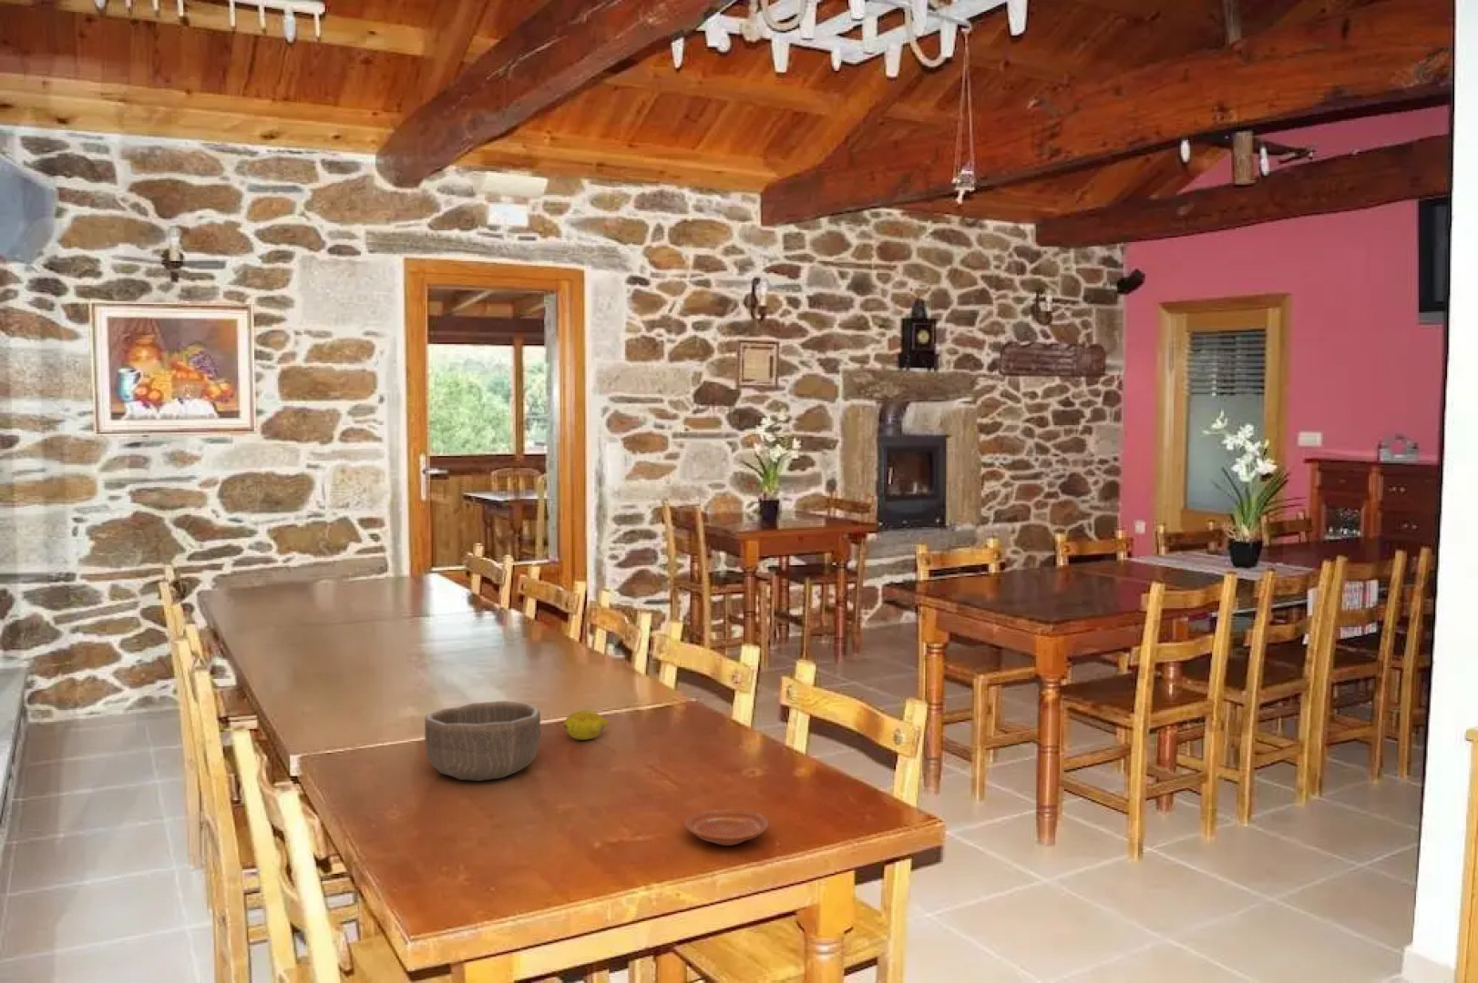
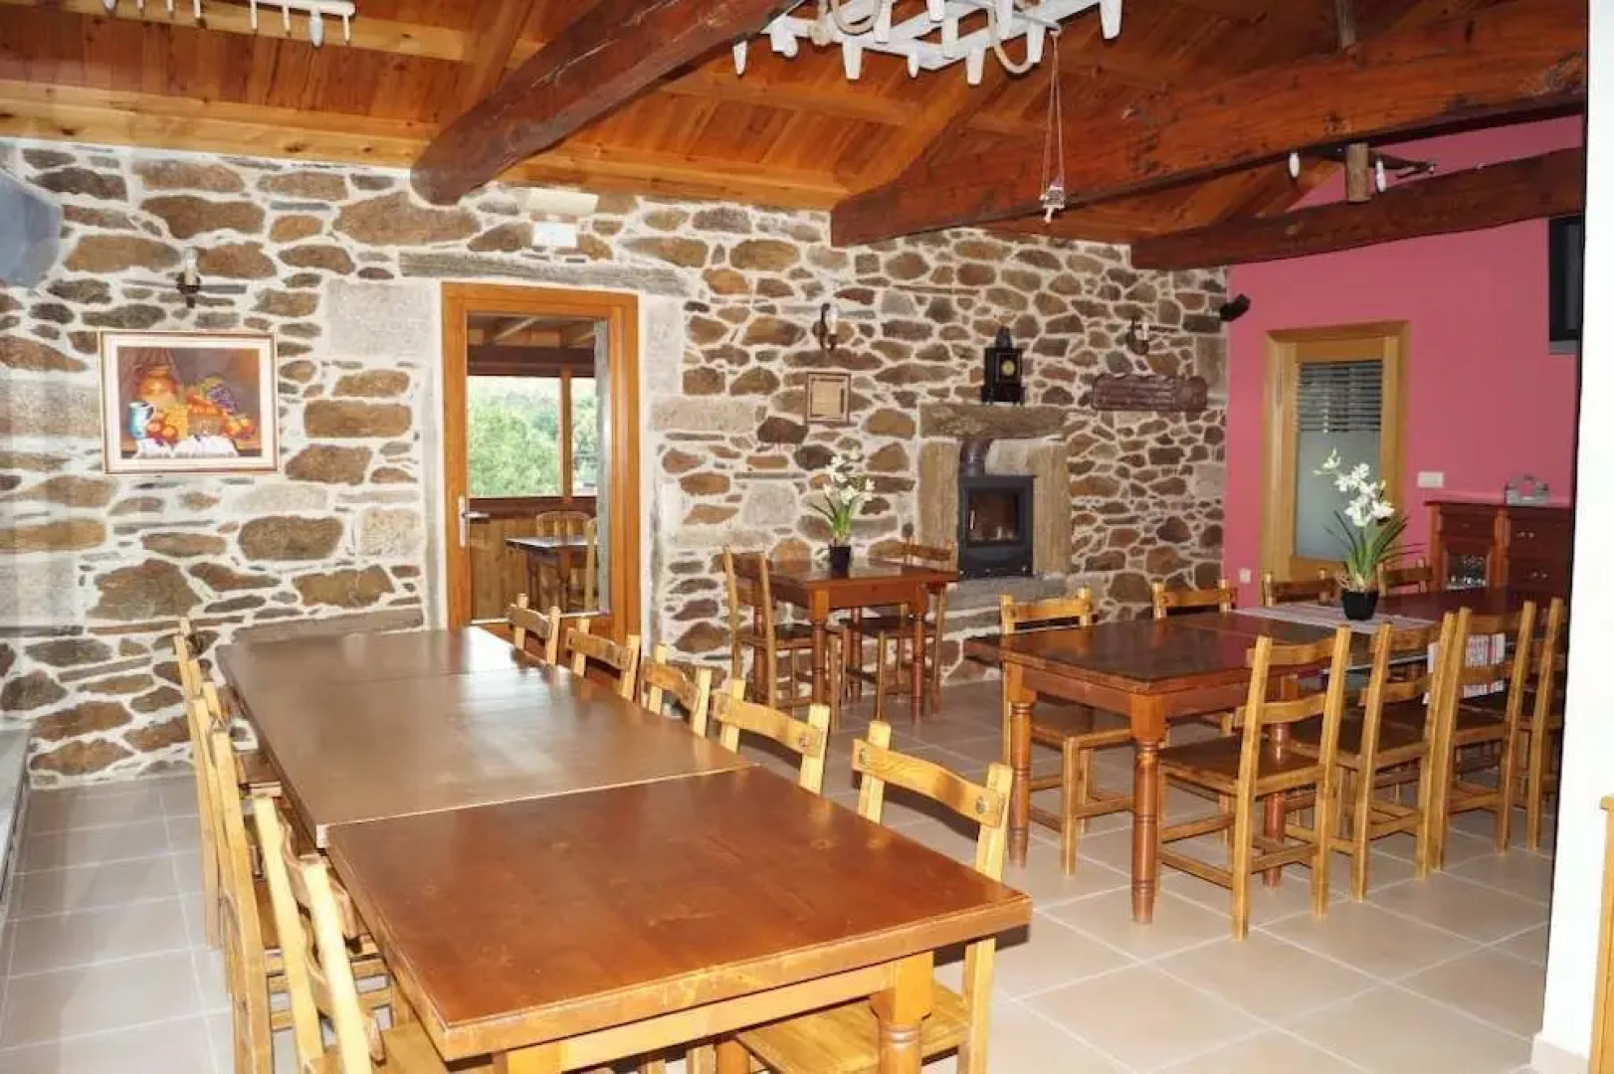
- fruit (586, 724)
- wooden bowl (483, 739)
- plate (726, 831)
